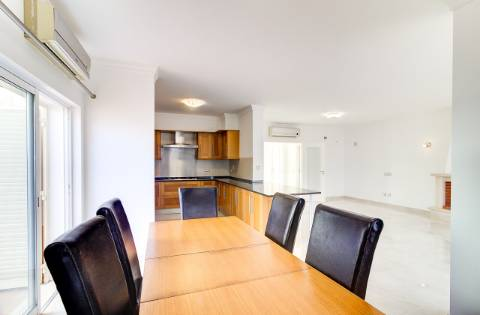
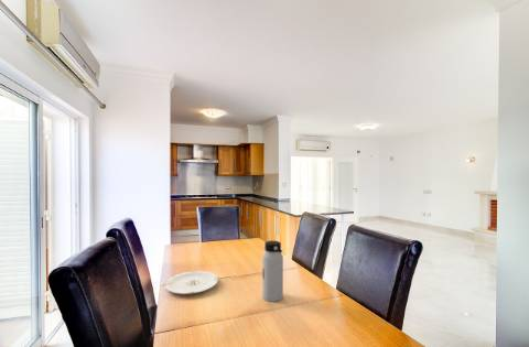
+ plate (192, 283)
+ water bottle (272, 269)
